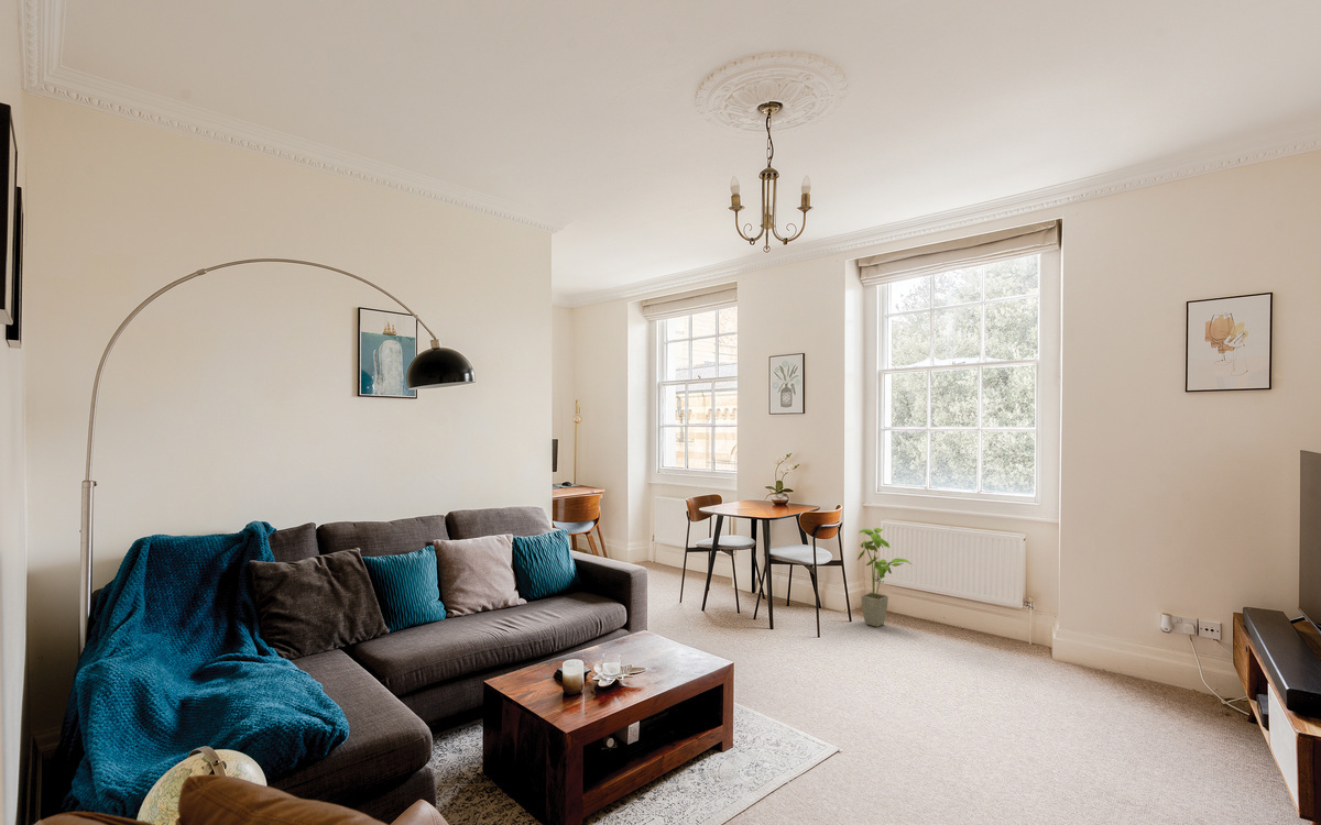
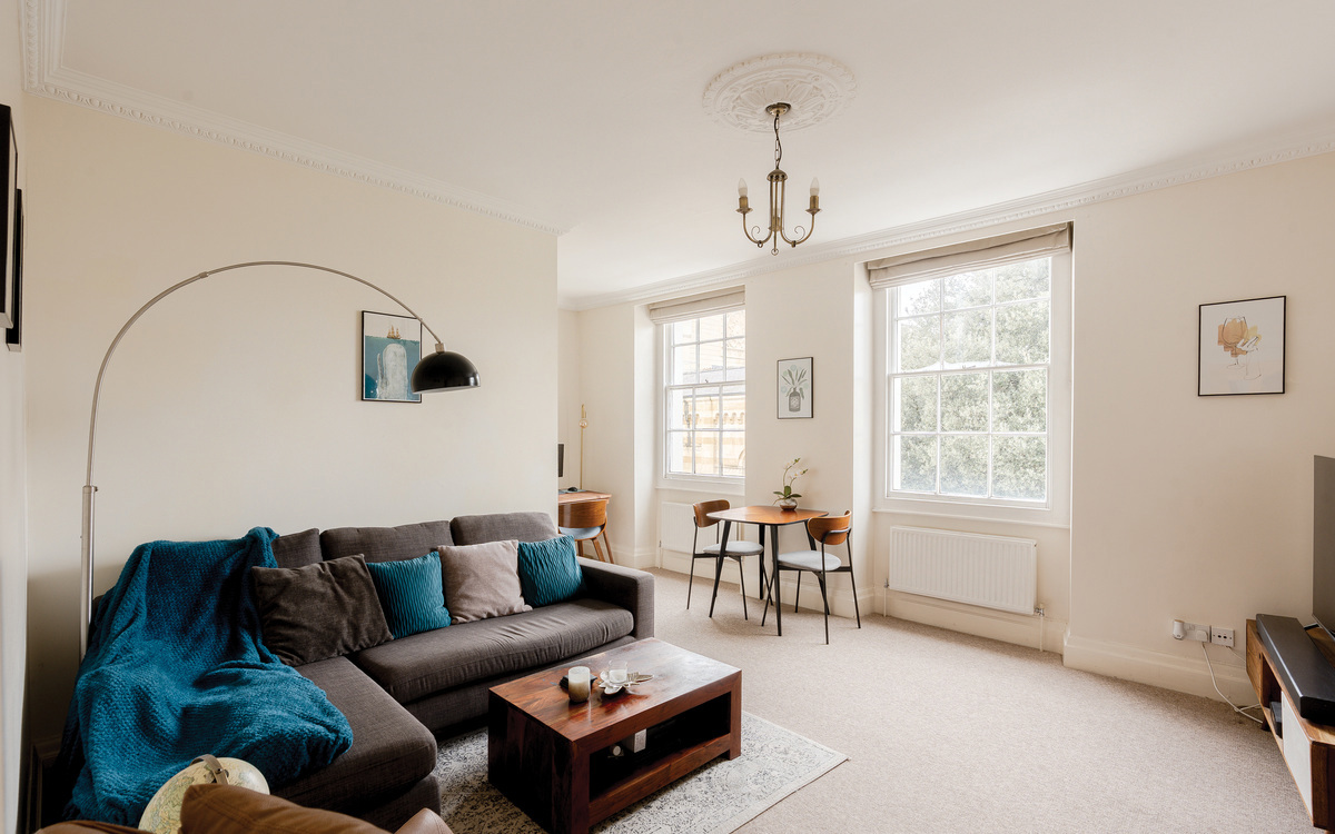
- house plant (880, 578)
